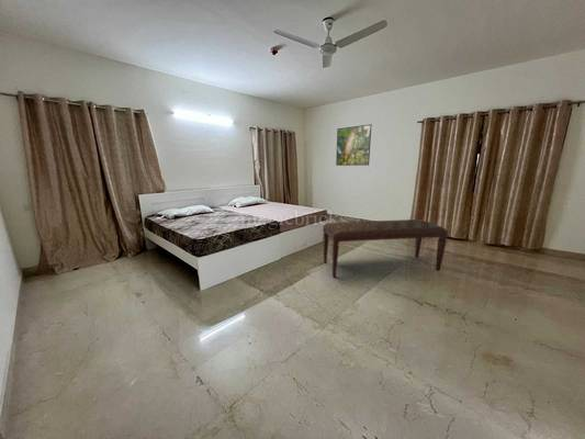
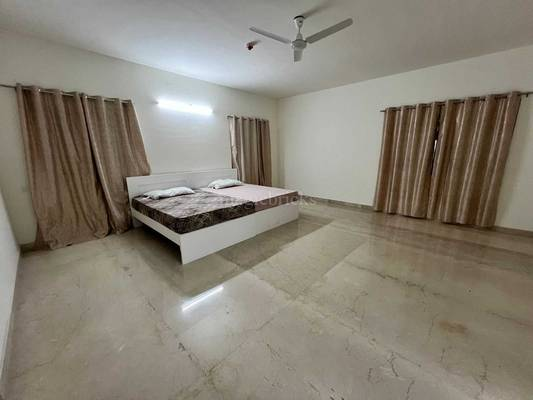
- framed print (352, 146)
- bench (379, 239)
